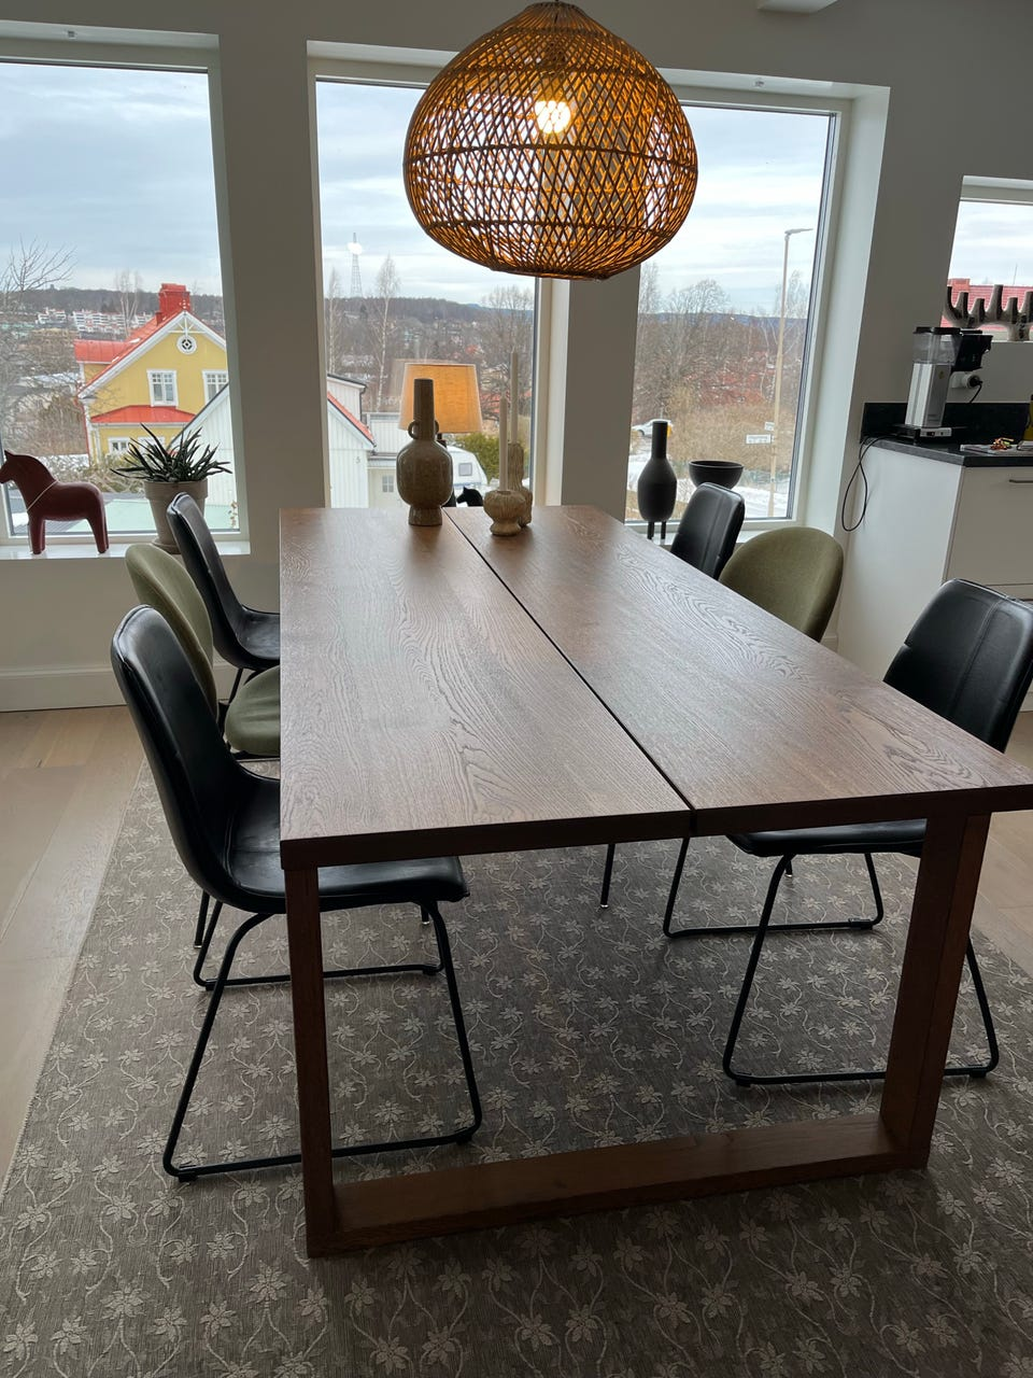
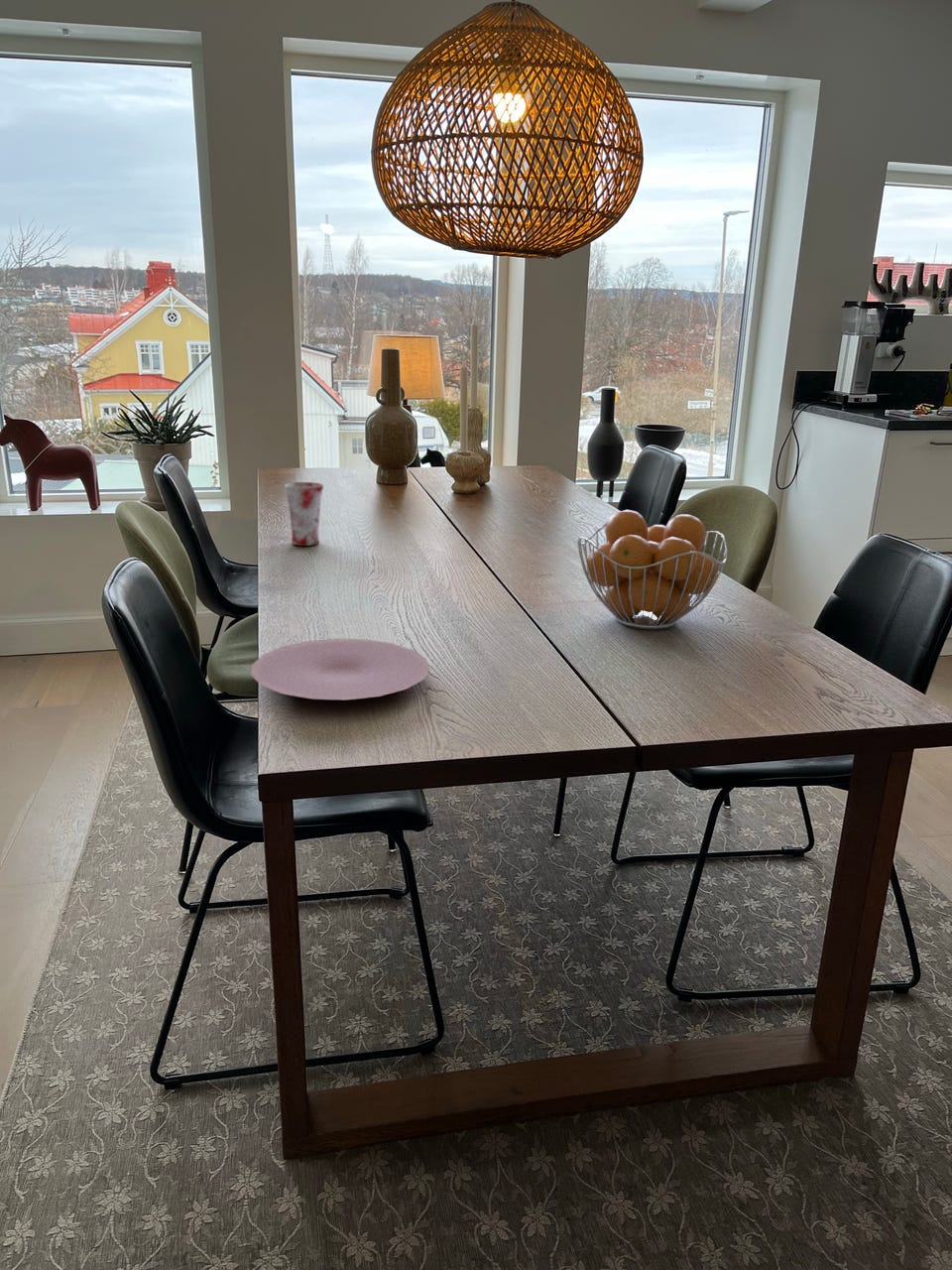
+ plate (341, 673)
+ fruit basket (650, 567)
+ mug (303, 512)
